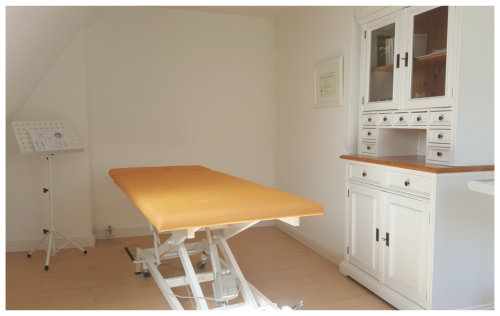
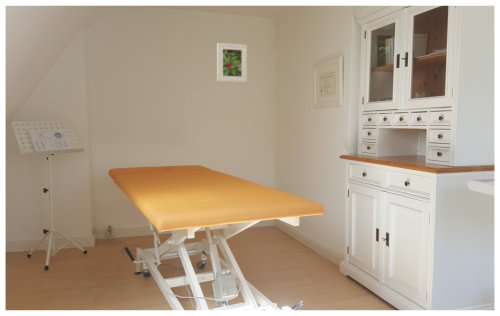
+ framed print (232, 62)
